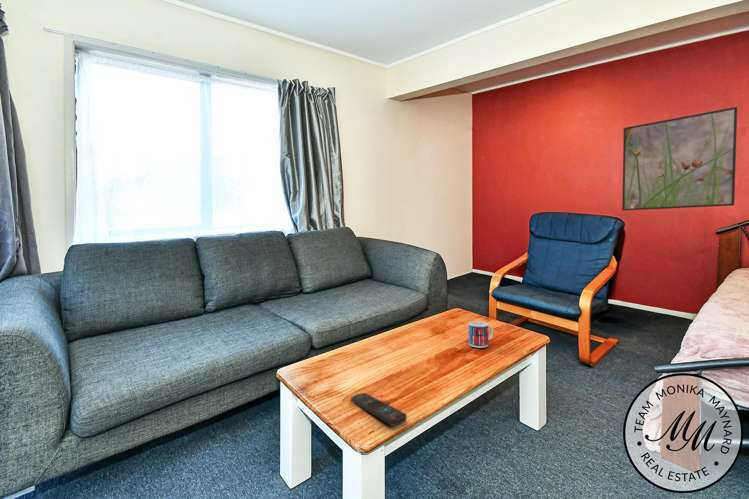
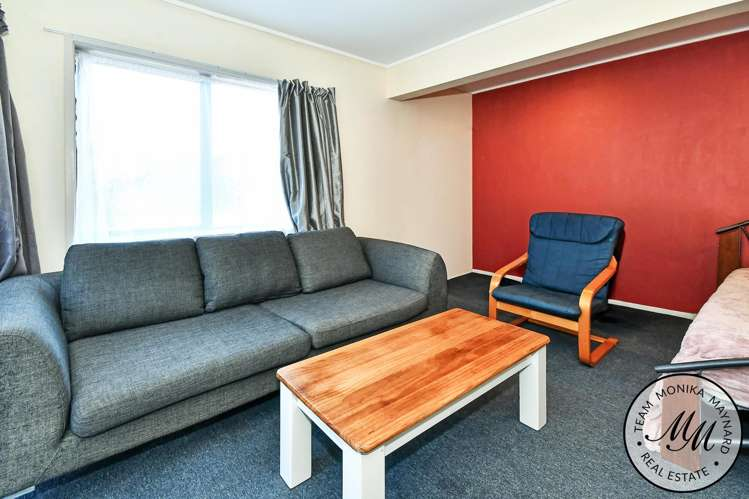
- mug (480, 333)
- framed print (674, 163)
- remote control (377, 407)
